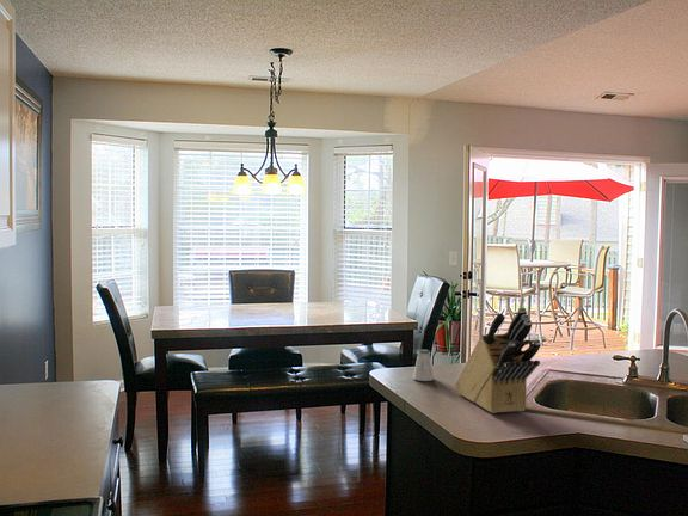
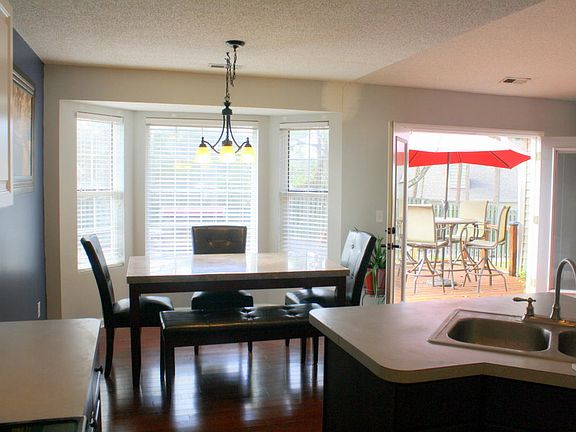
- saltshaker (423, 364)
- knife block (496, 355)
